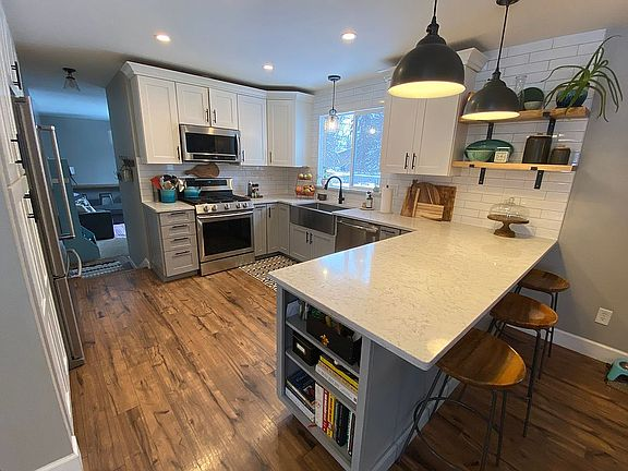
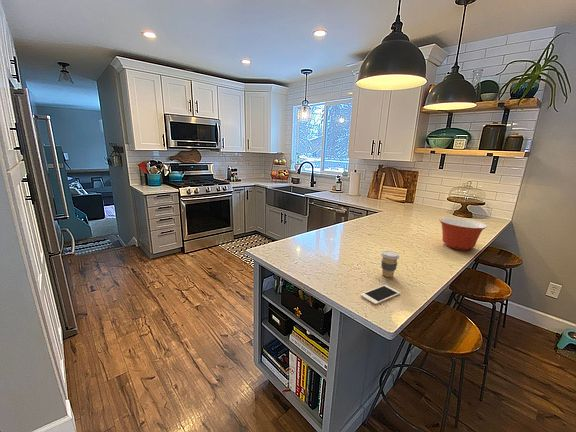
+ coffee cup (388, 264)
+ mixing bowl (459, 234)
+ cell phone (380, 294)
